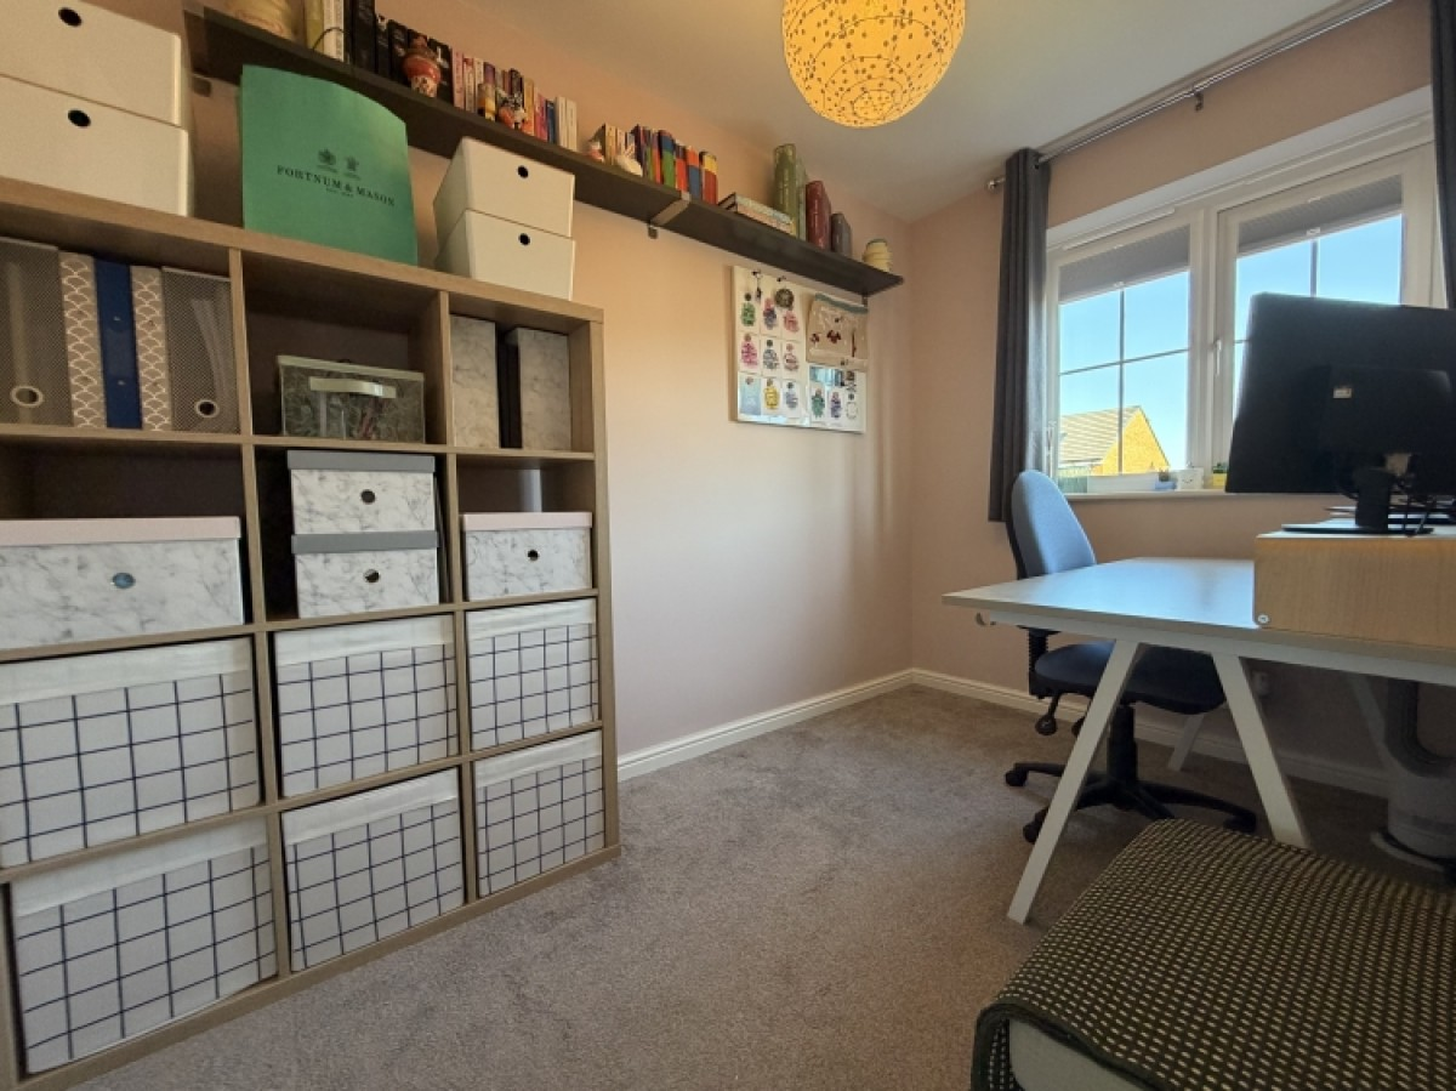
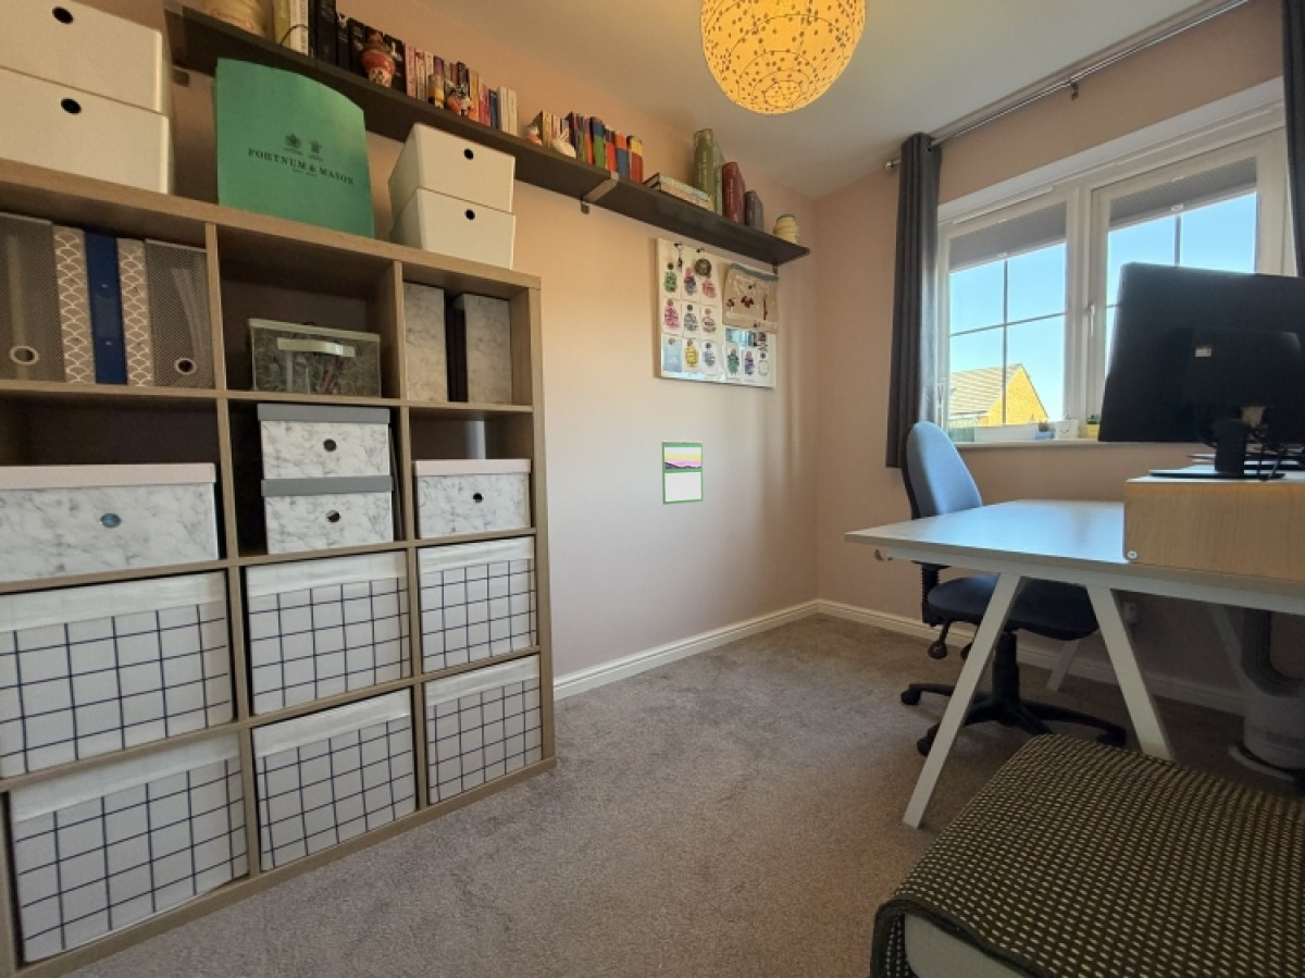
+ calendar (683, 471)
